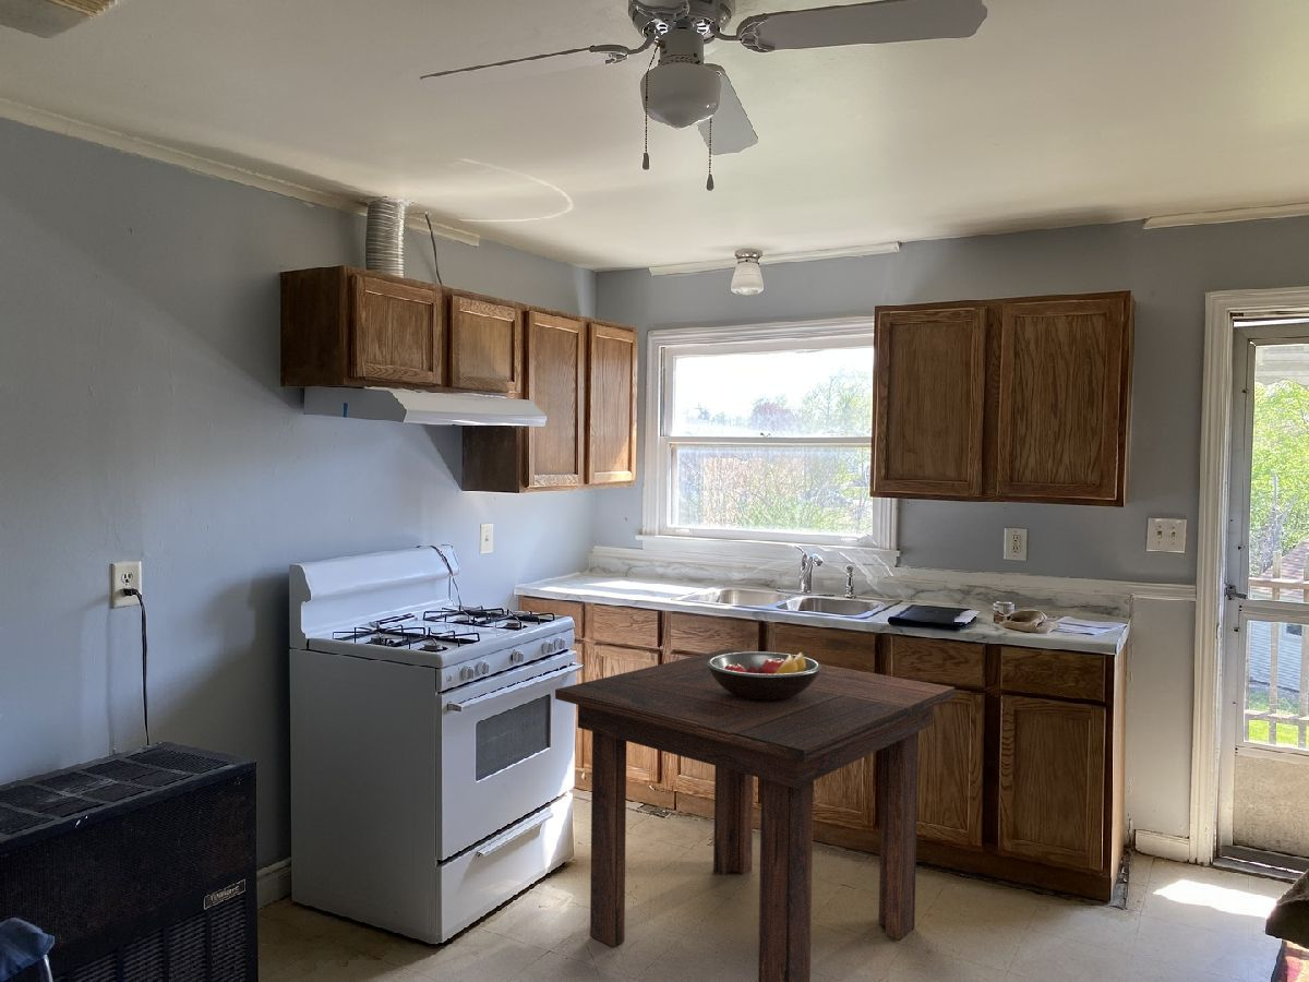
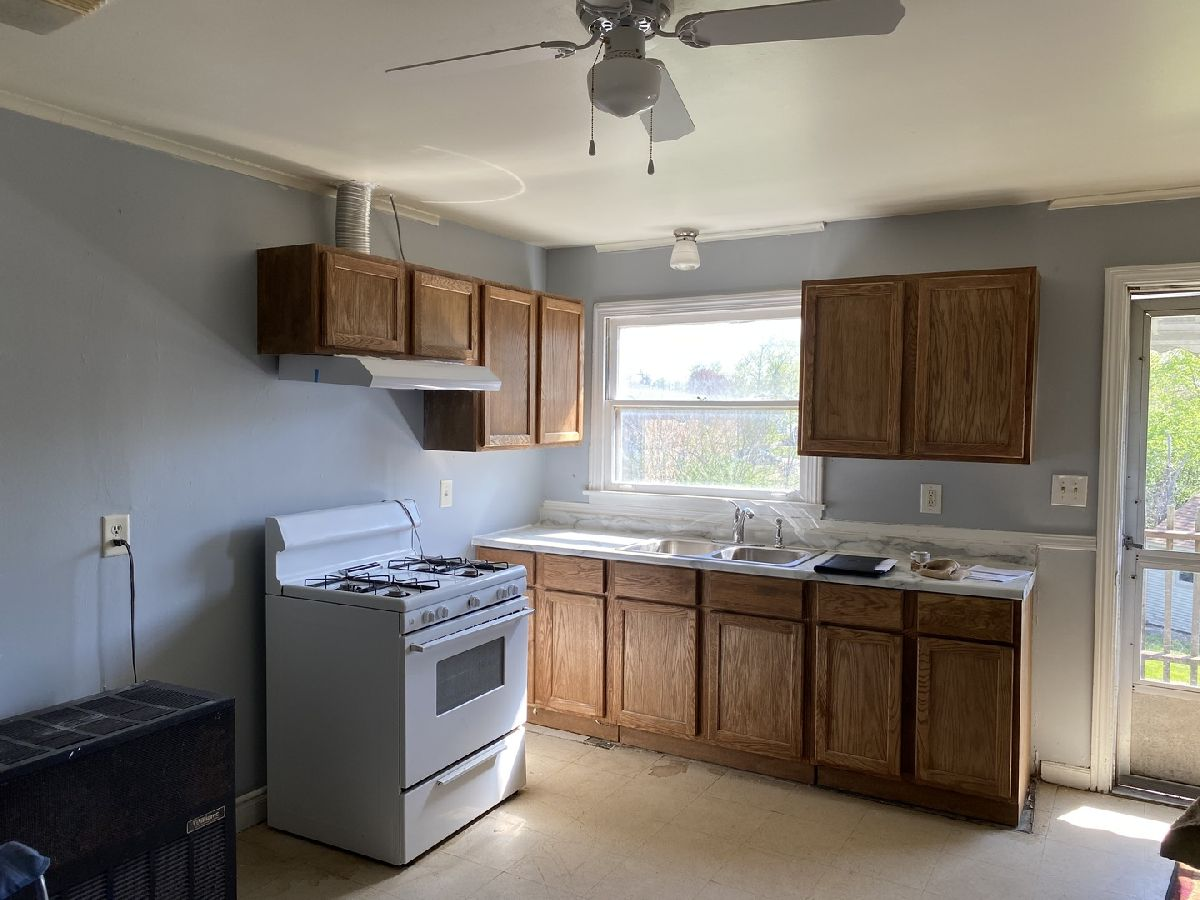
- dining table (752, 811)
- fruit bowl (764, 673)
